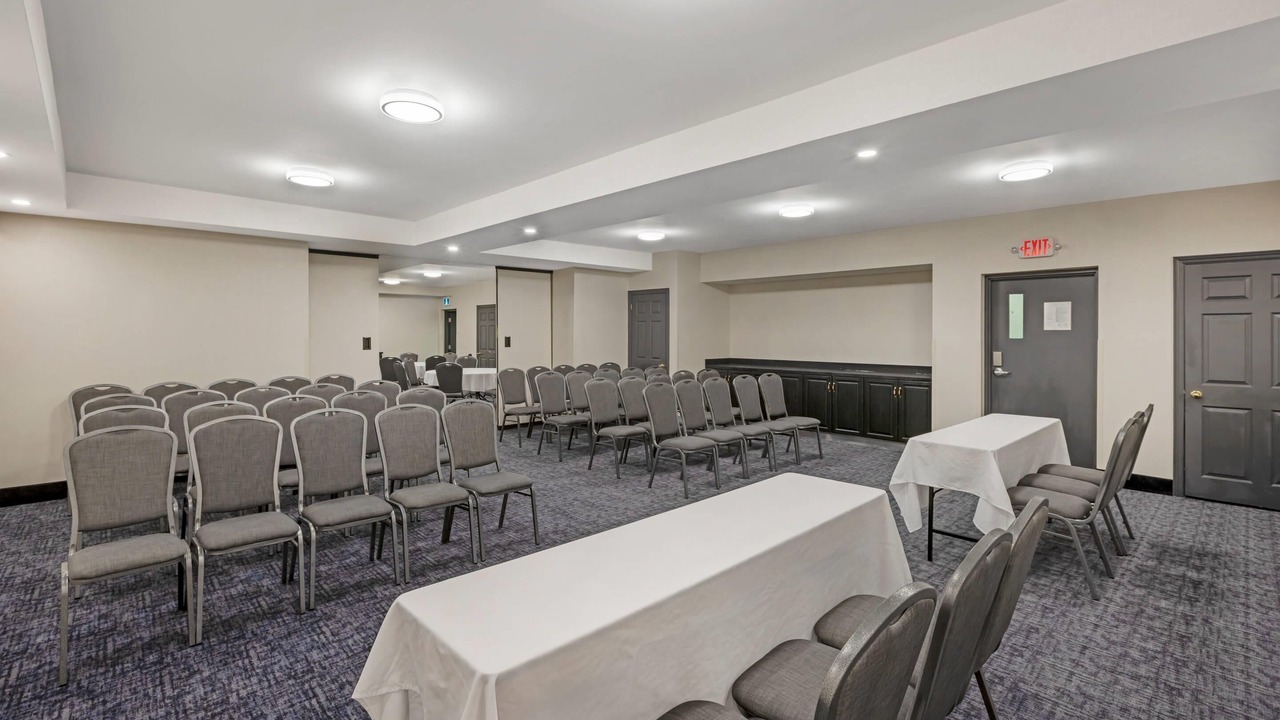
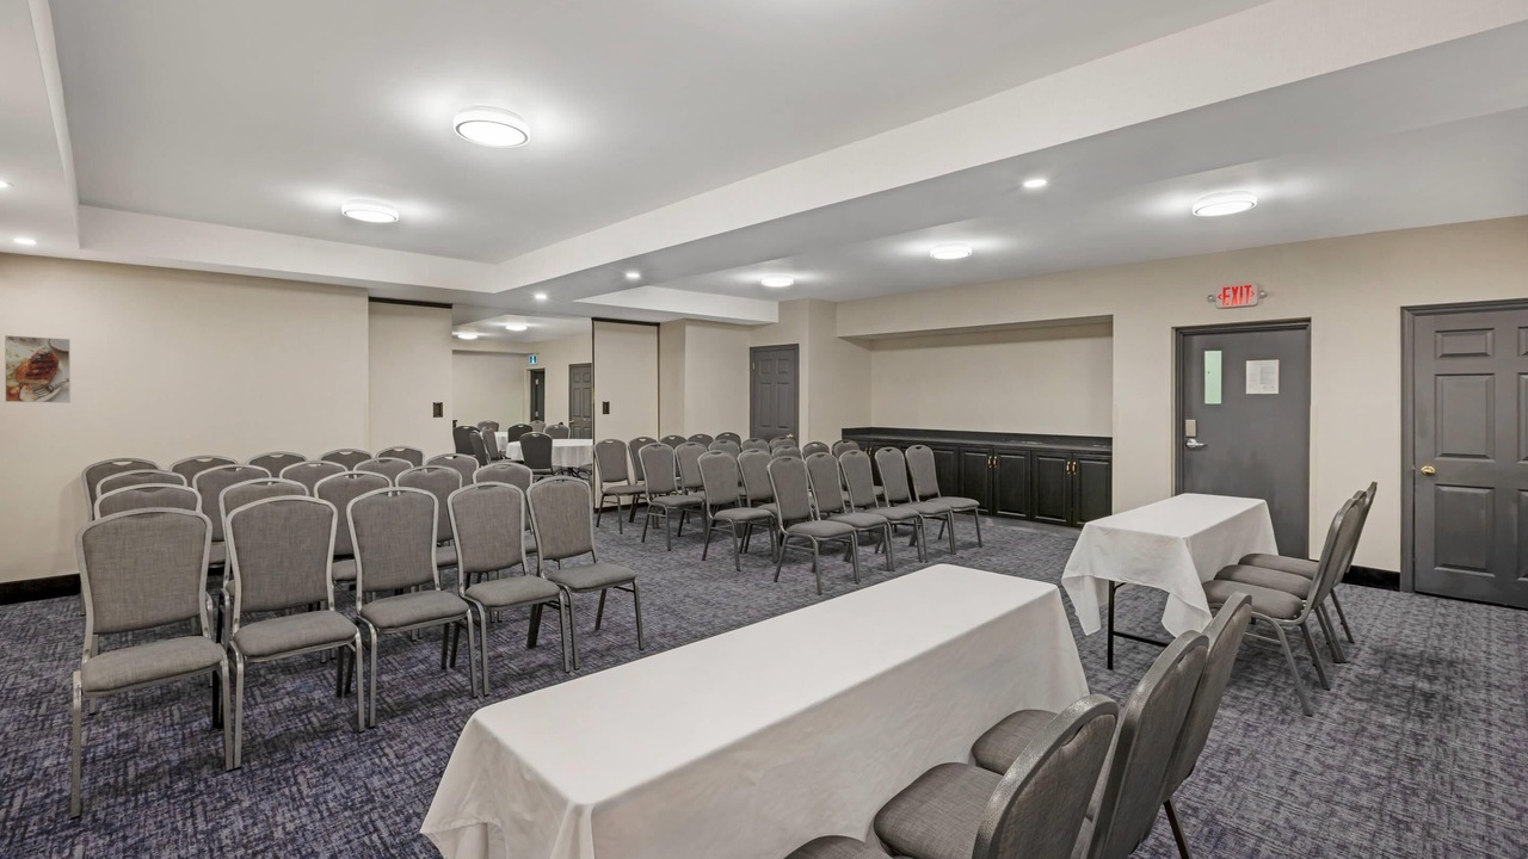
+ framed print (38, 370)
